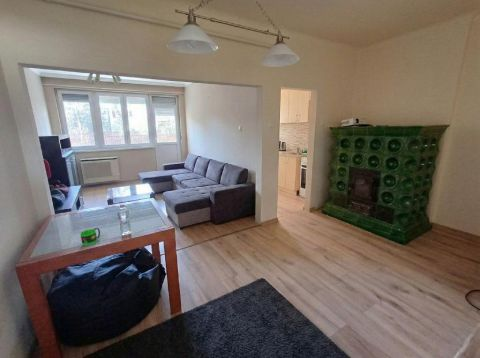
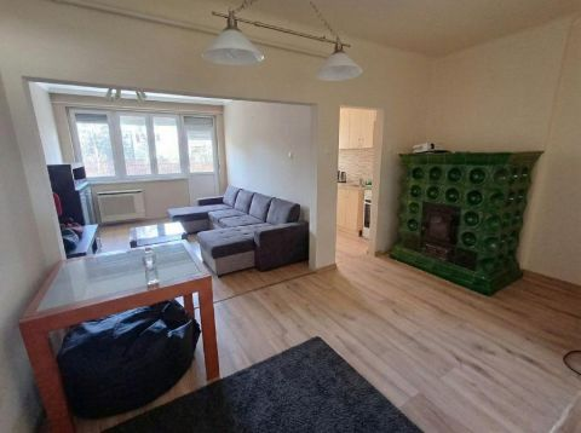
- mug (91, 235)
